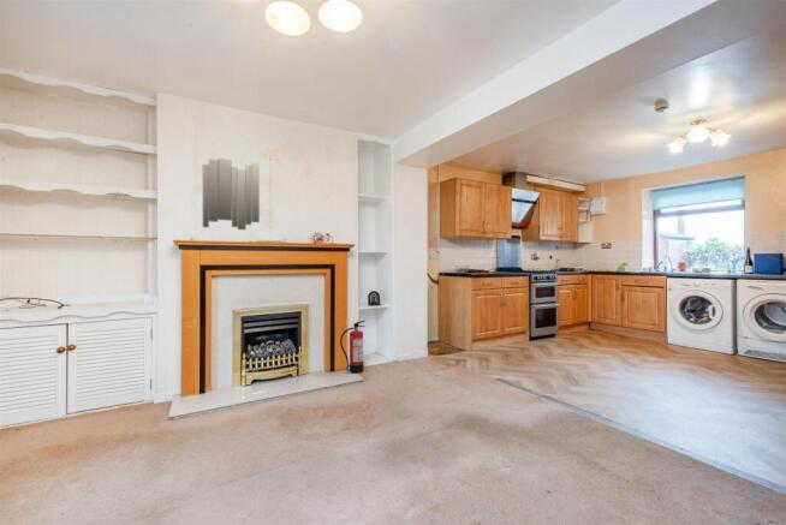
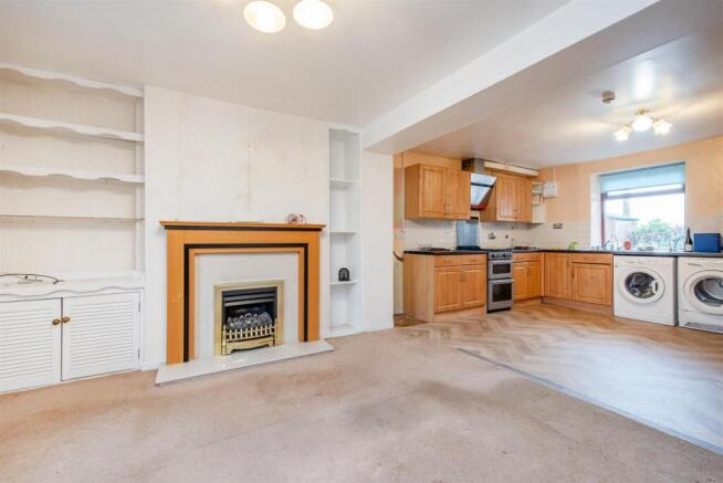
- home mirror (231, 195)
- fire extinguisher (352, 346)
